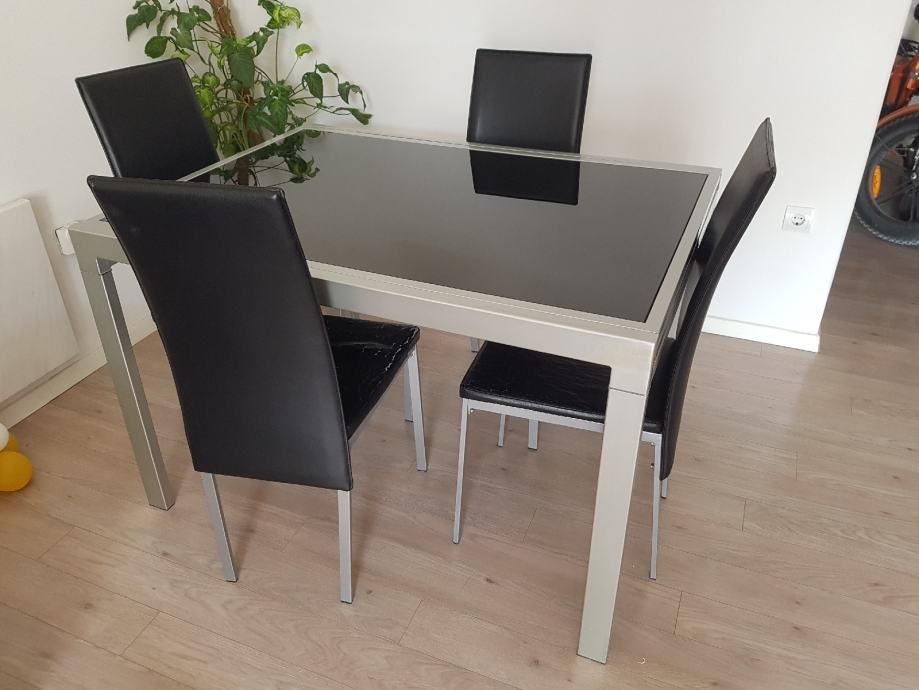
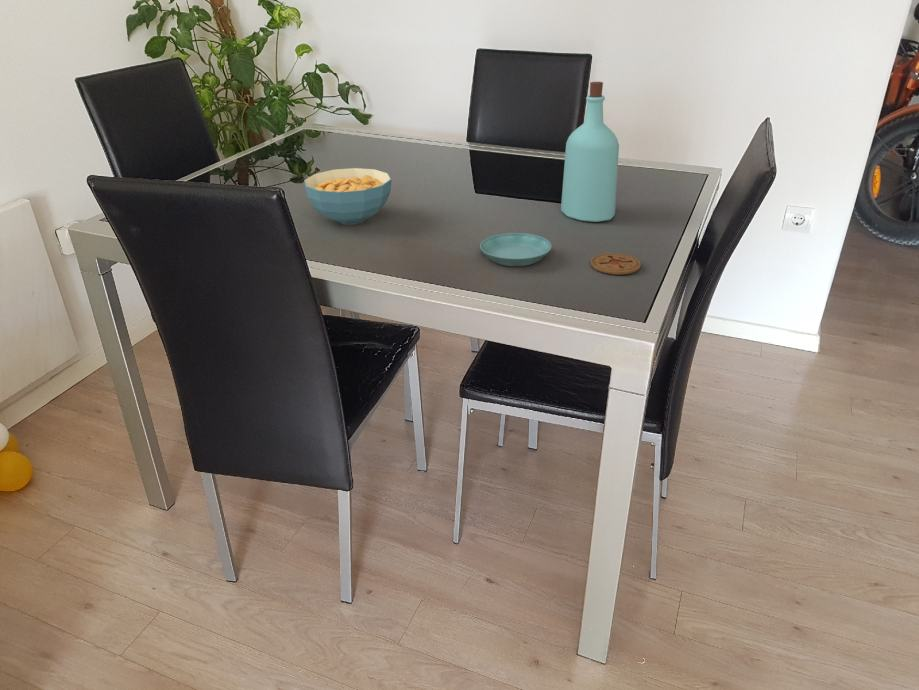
+ coaster (615, 263)
+ cereal bowl (349, 200)
+ saucer (515, 251)
+ bottle (591, 151)
